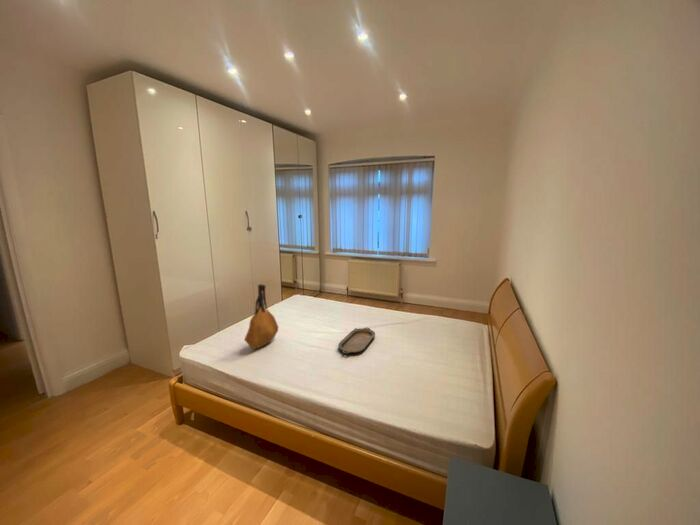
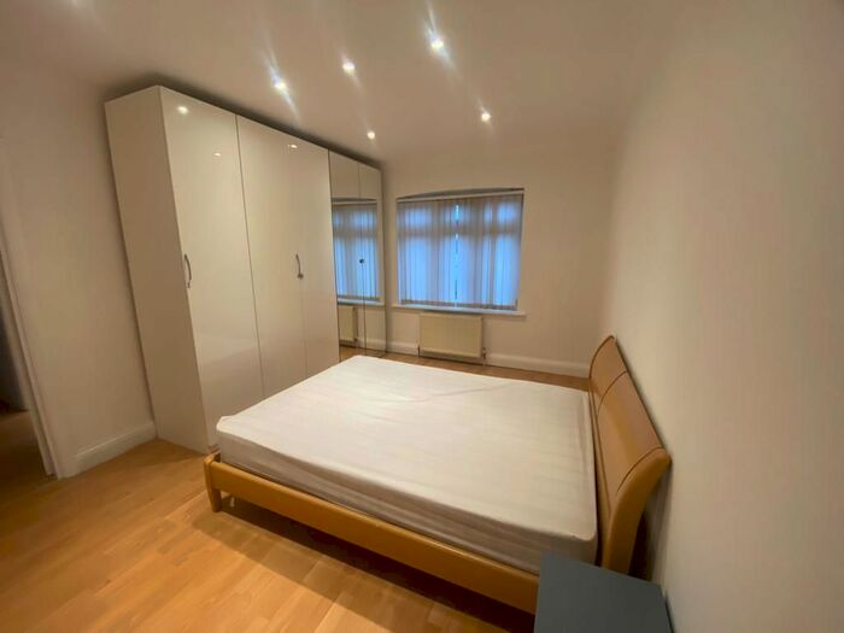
- serving tray (357, 340)
- tote bag (261, 315)
